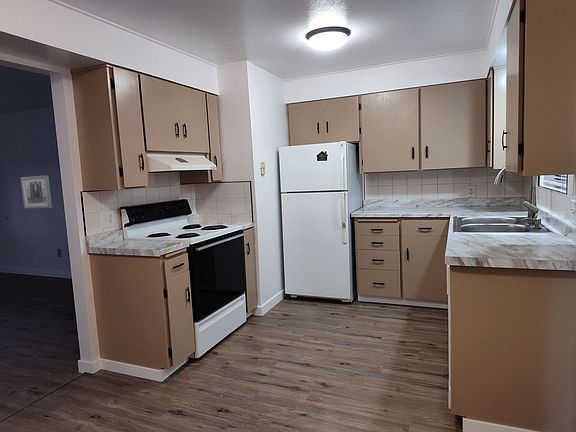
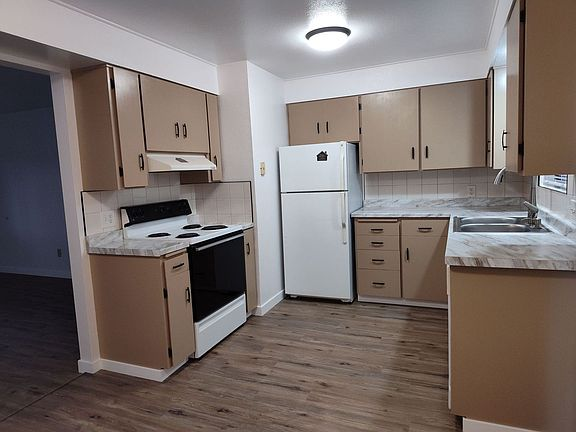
- wall art (36, 192)
